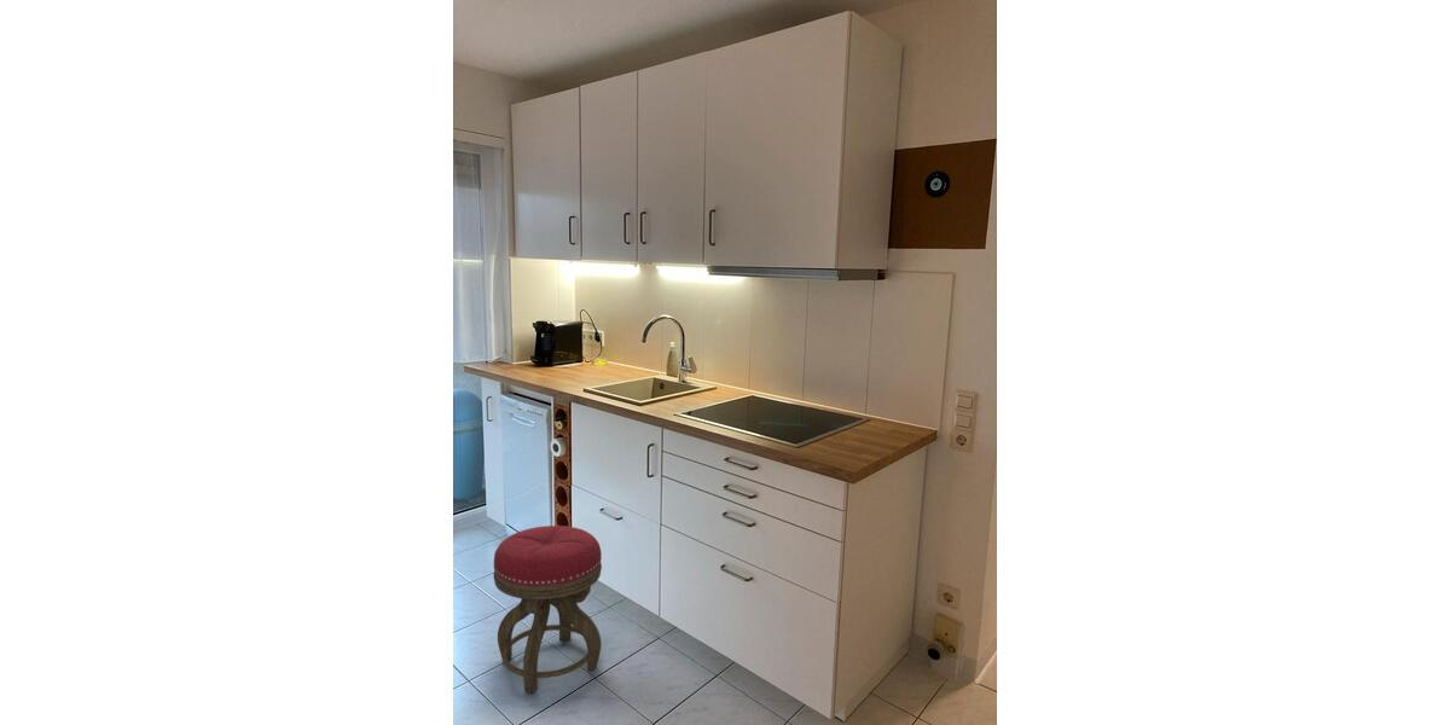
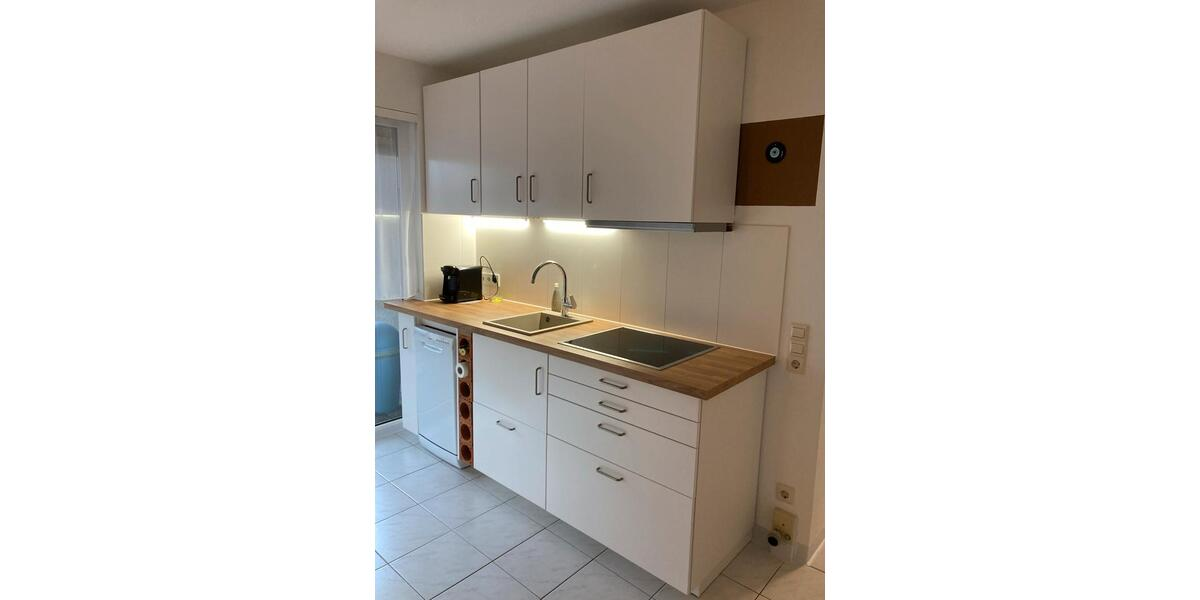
- stool (549, 602)
